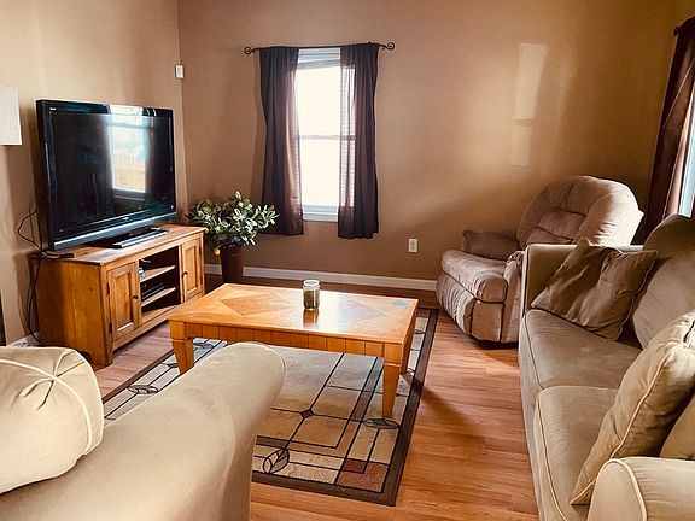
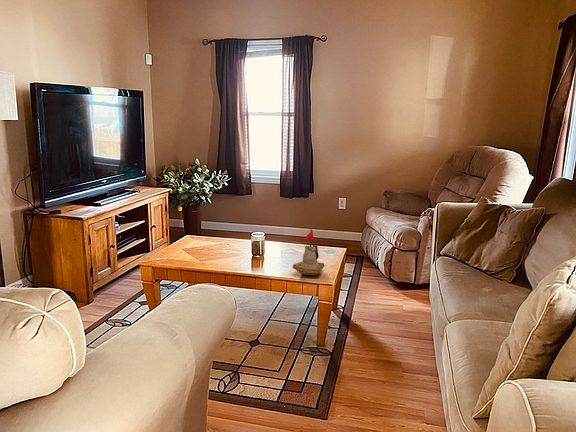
+ candle holder (310, 250)
